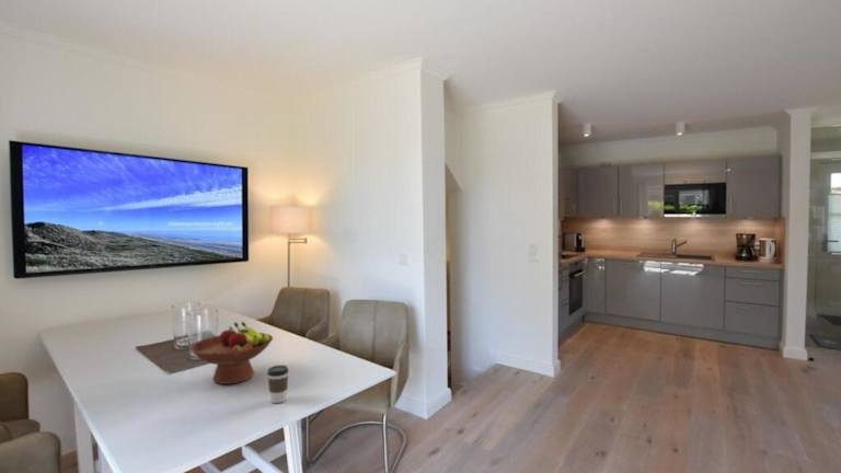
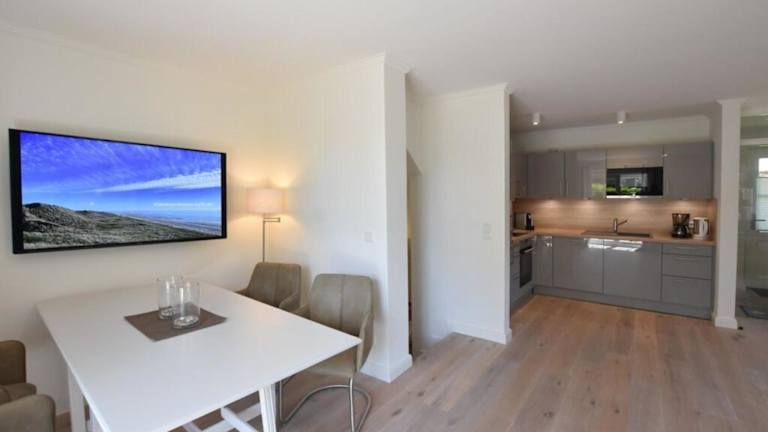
- fruit bowl (232, 353)
- coffee cup (278, 383)
